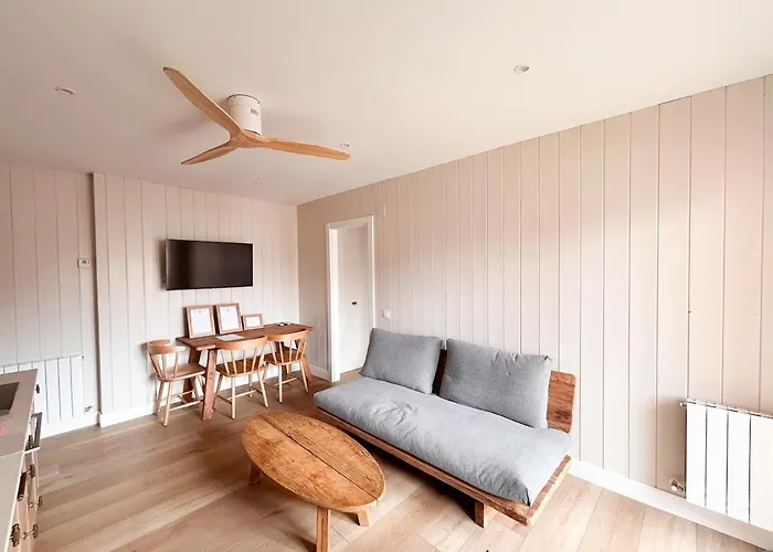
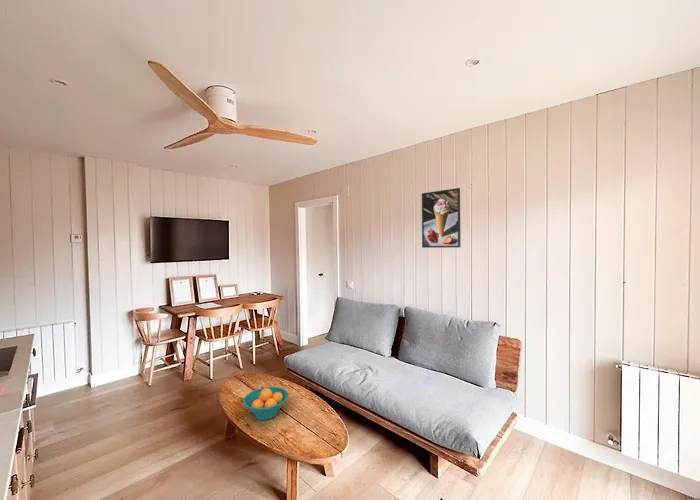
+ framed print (440, 219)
+ fruit bowl (266, 401)
